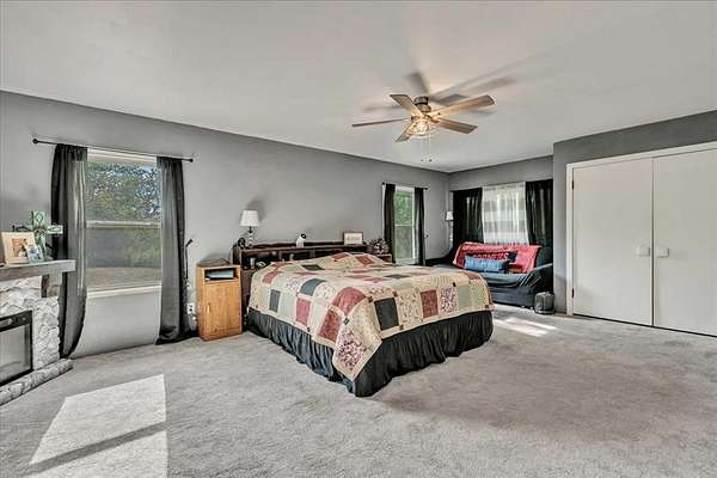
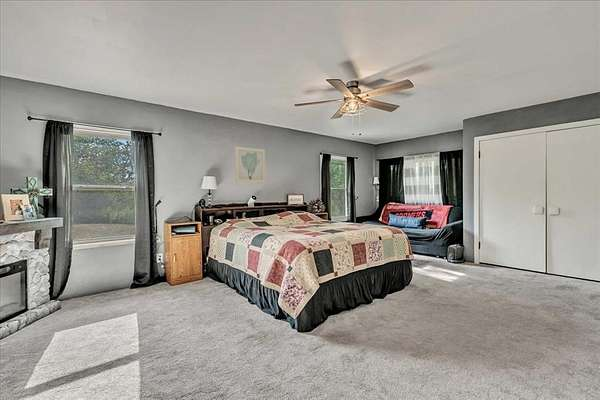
+ wall art (250, 165)
